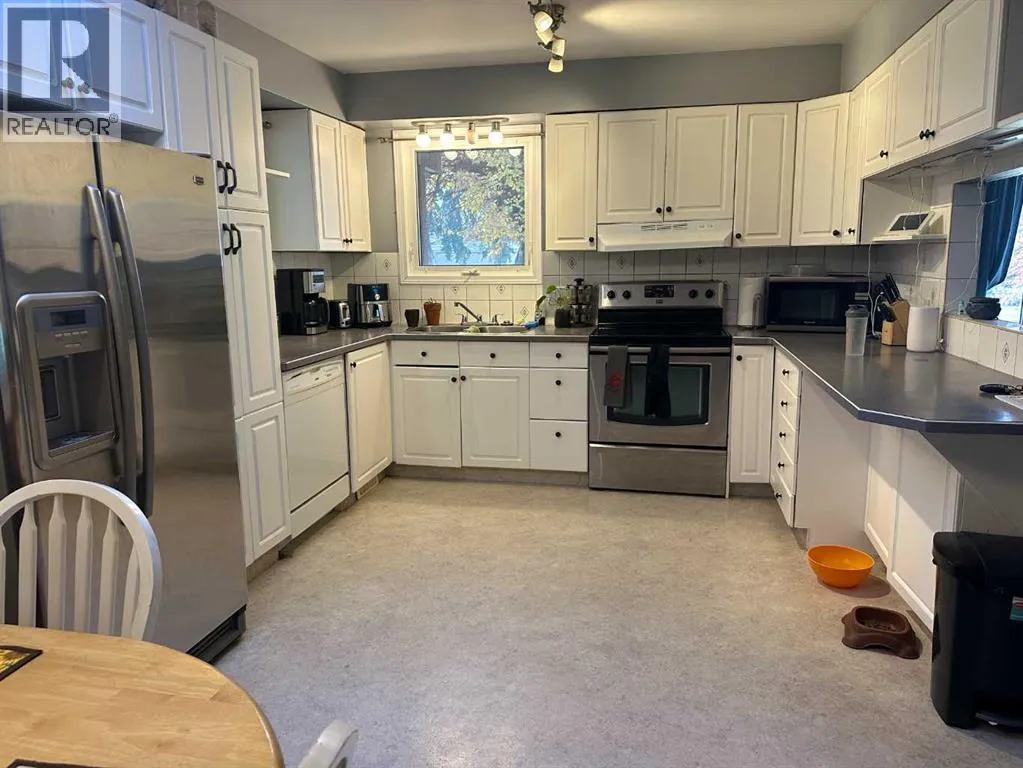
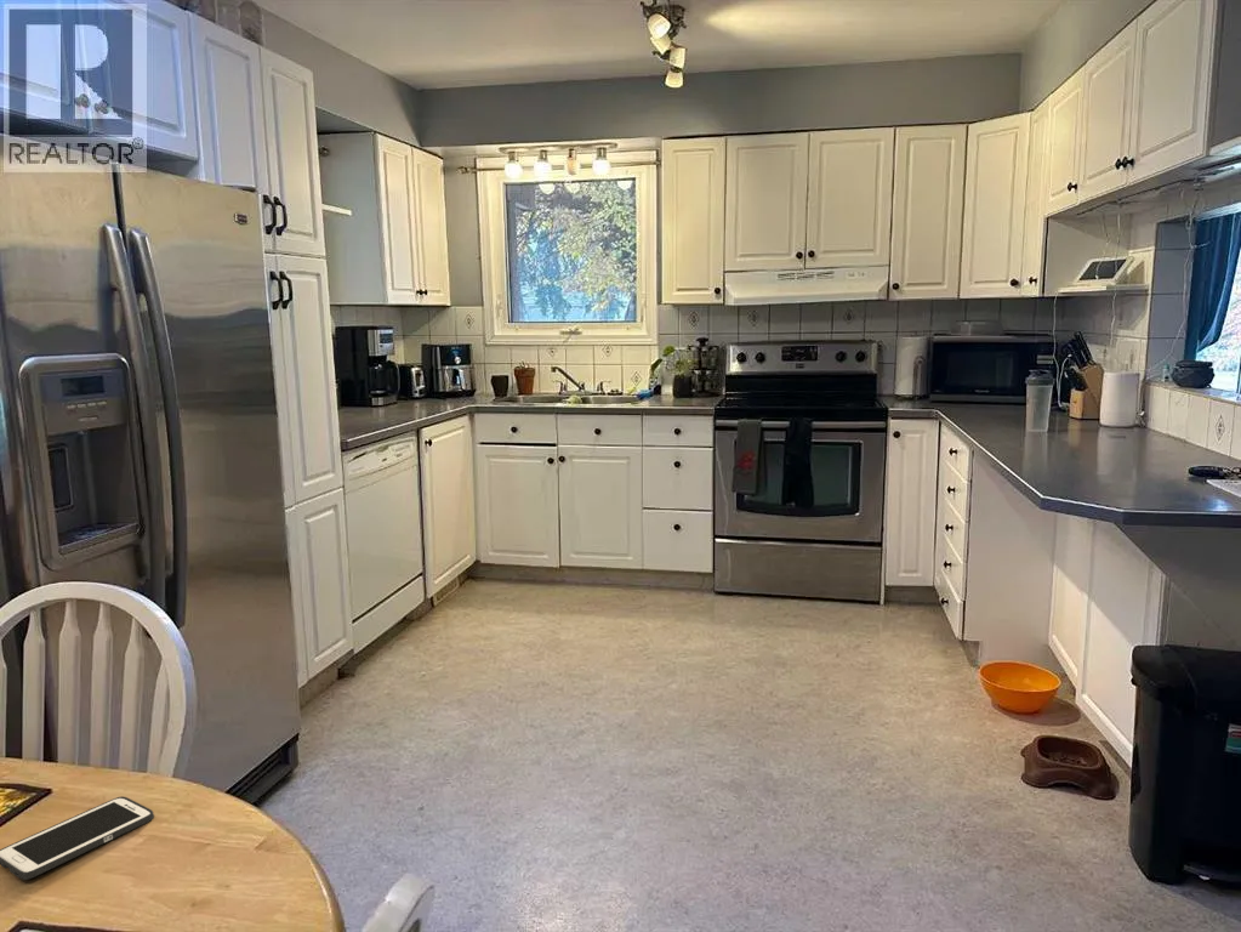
+ cell phone (76, 835)
